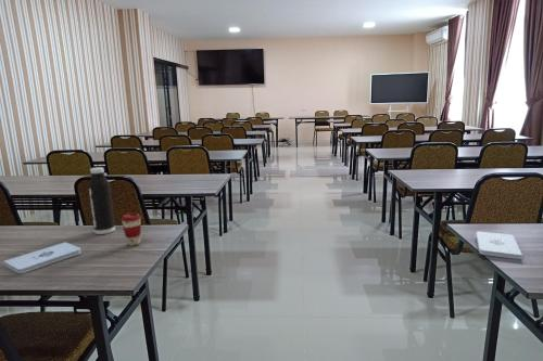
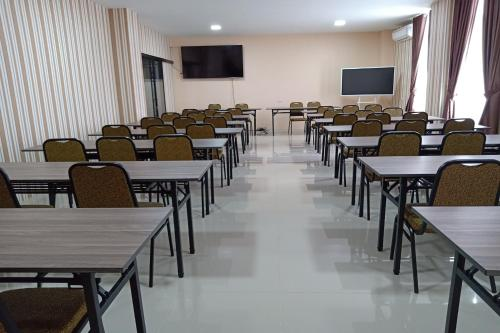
- notepad (496, 244)
- notepad (45, 256)
- coffee cup (131, 229)
- water bottle (100, 199)
